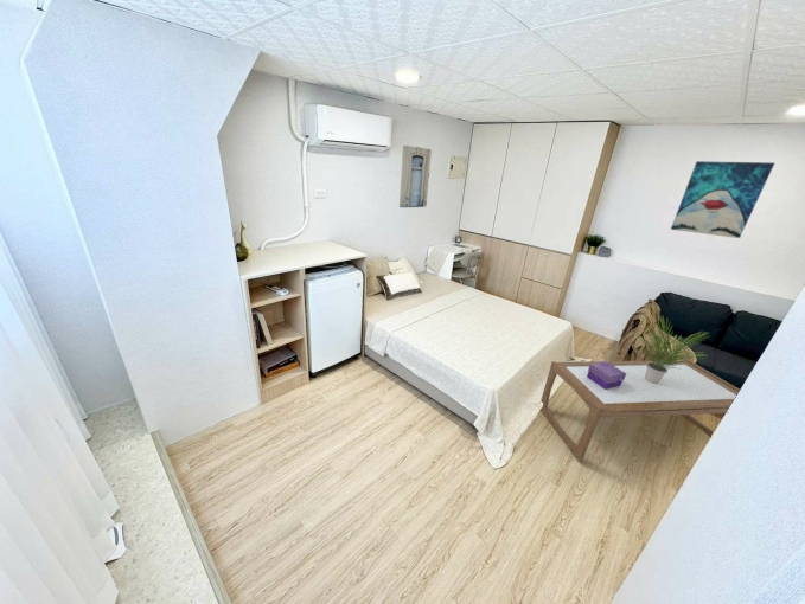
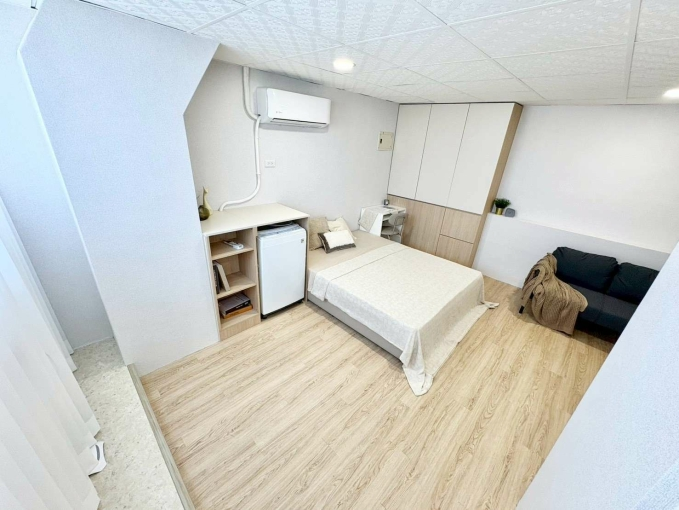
- decorative box (606, 373)
- potted plant (664, 352)
- coffee table (638, 405)
- wall art (415, 178)
- wall art (717, 199)
